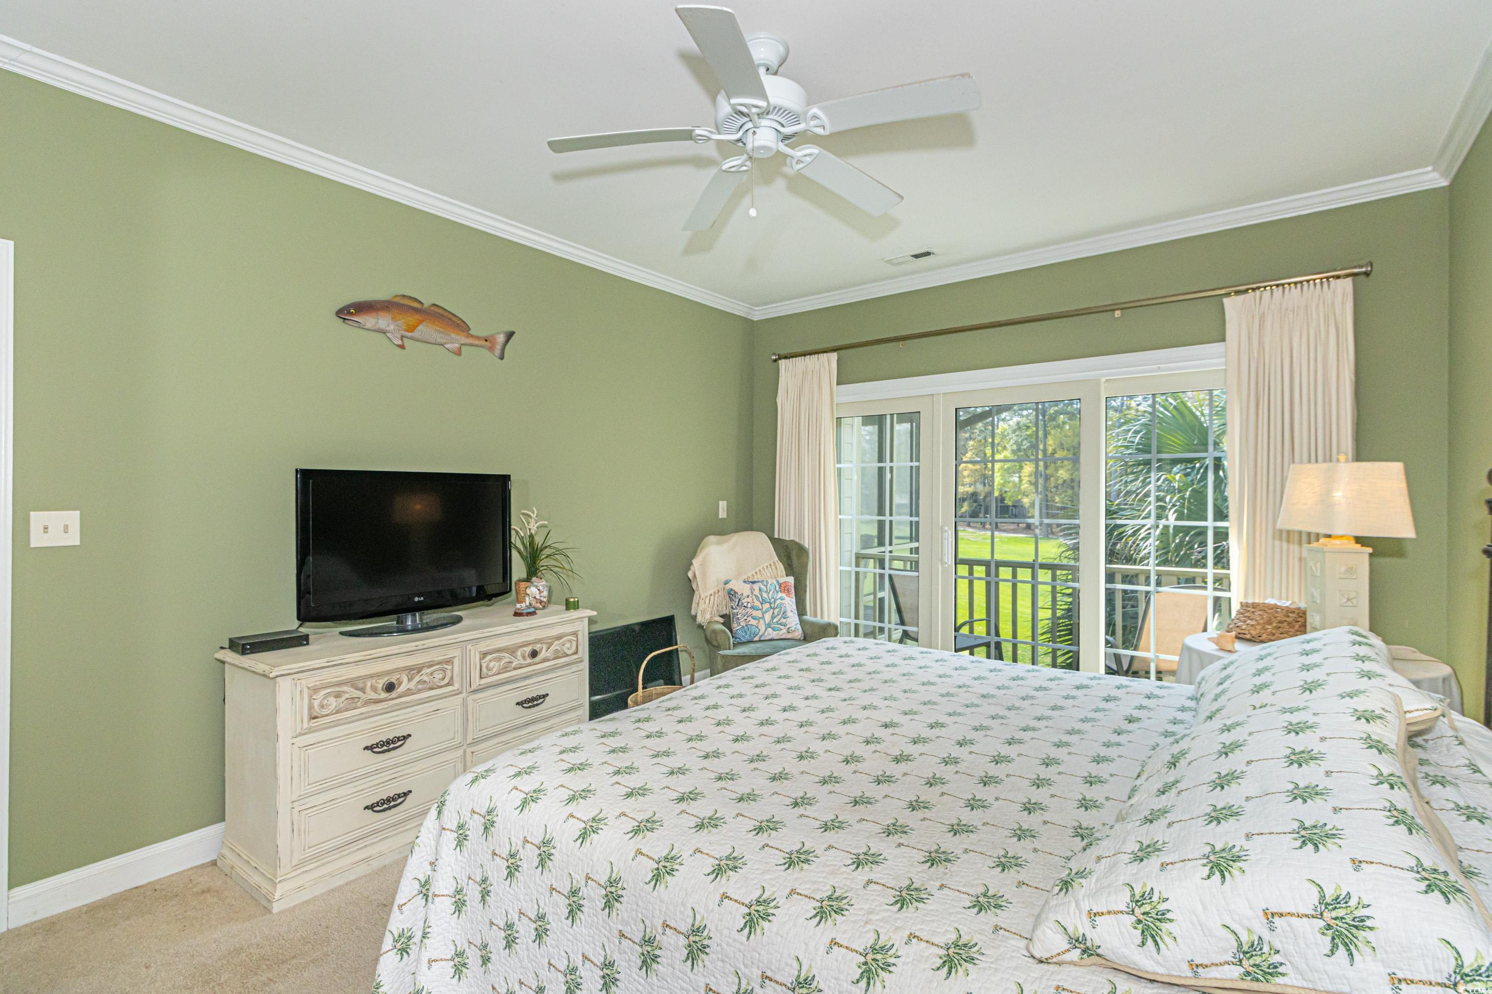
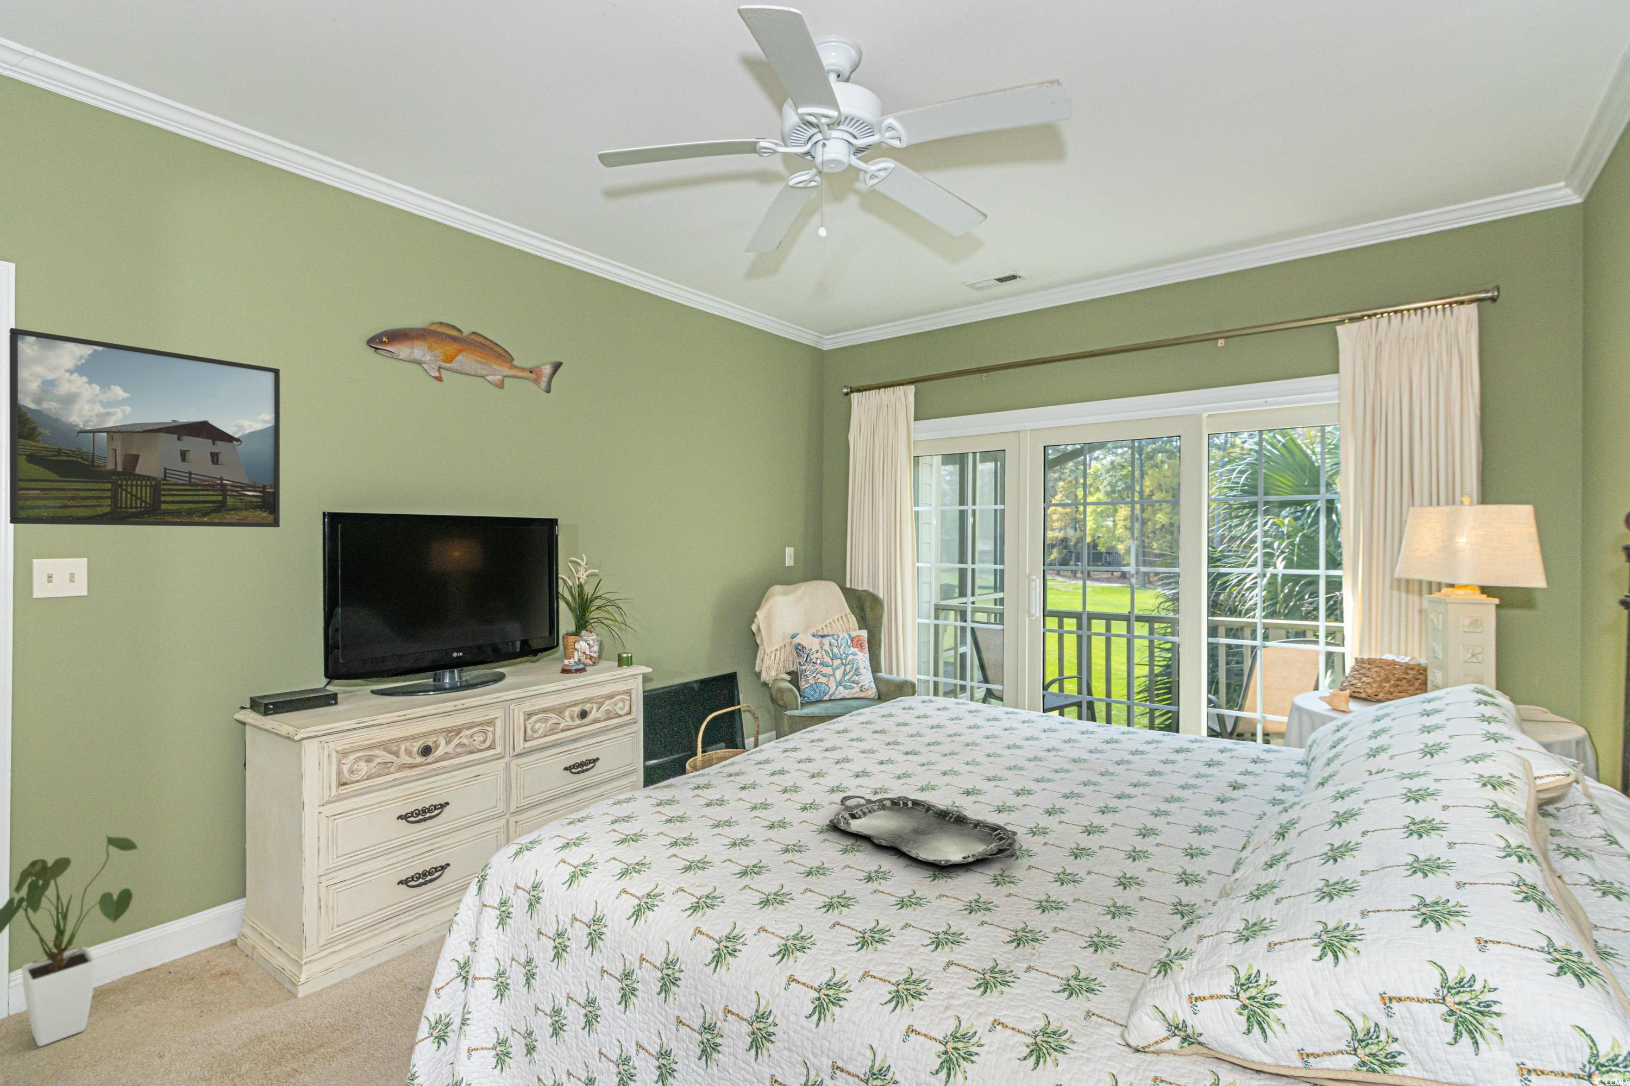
+ serving tray (921, 827)
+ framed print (159, 439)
+ house plant (74, 937)
